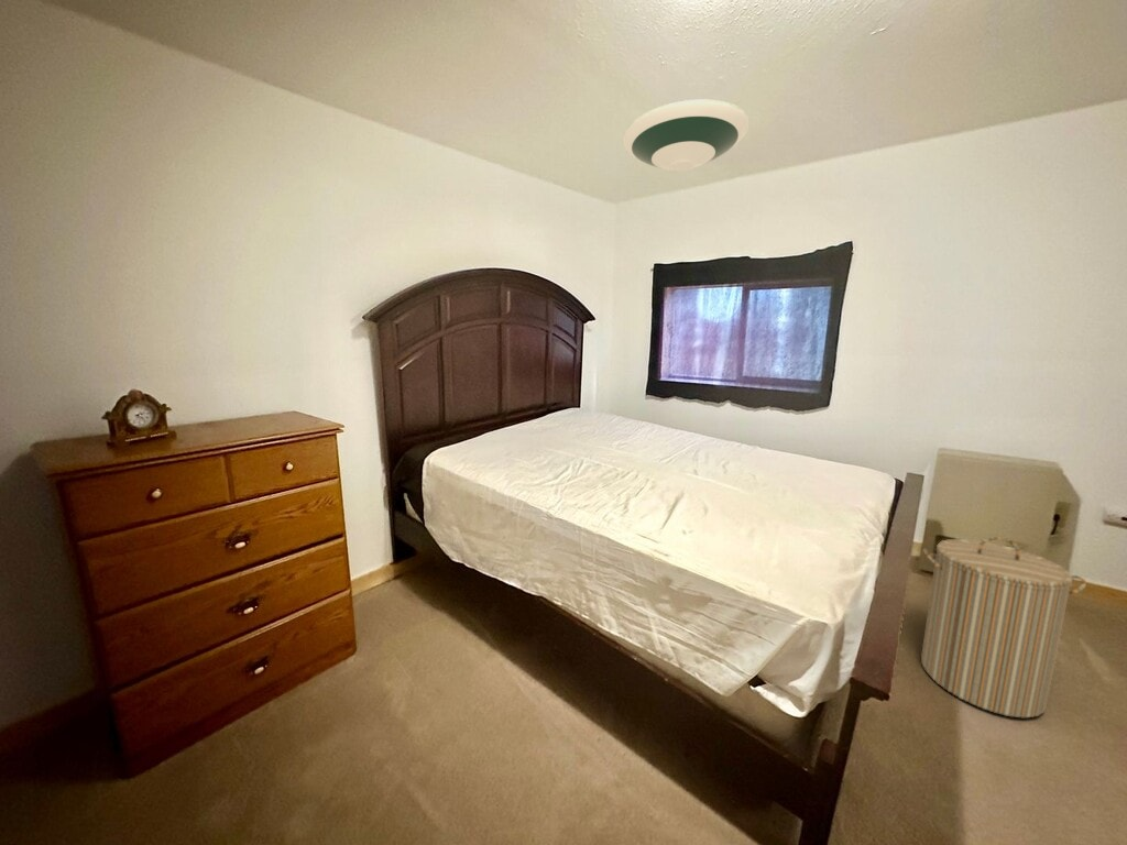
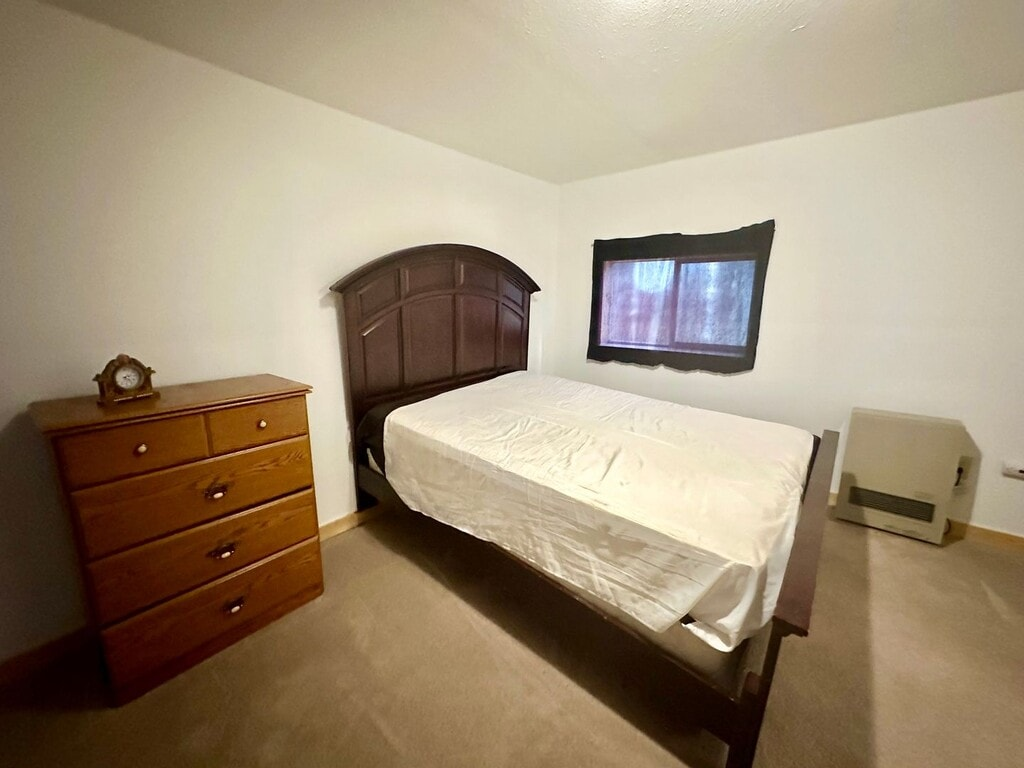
- laundry hamper (991, 612)
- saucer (682, 151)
